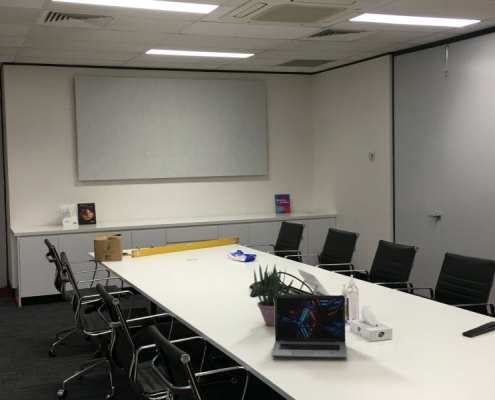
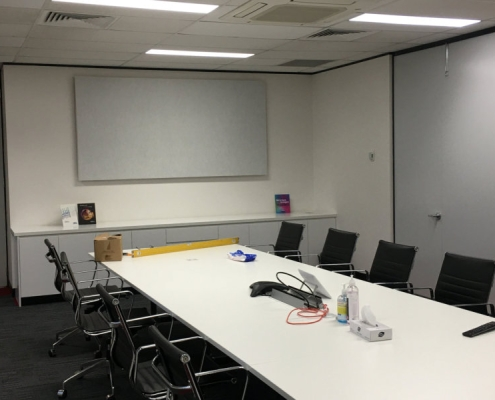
- laptop (309, 326)
- potted plant (272, 293)
